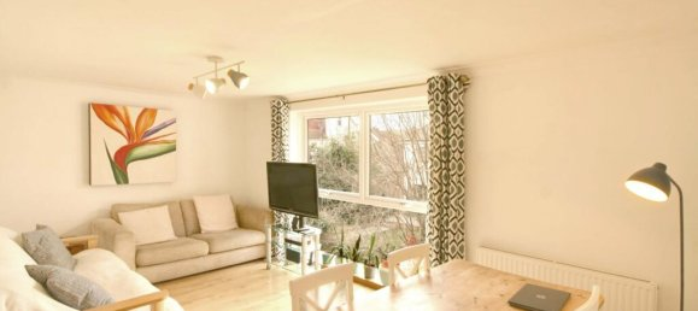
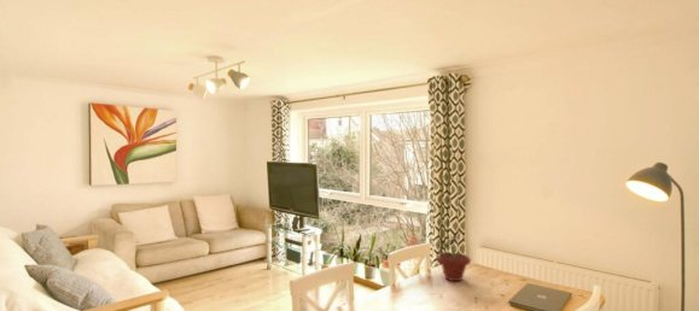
+ potted plant (453, 253)
